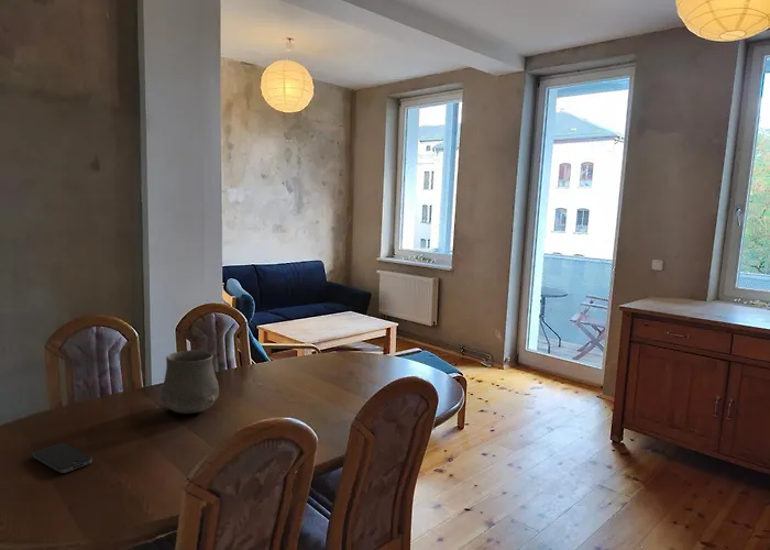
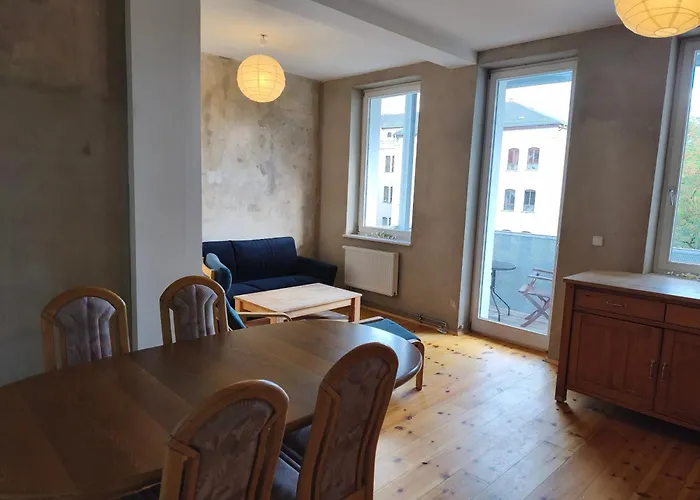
- smartphone (62, 457)
- ceramic cup (189, 383)
